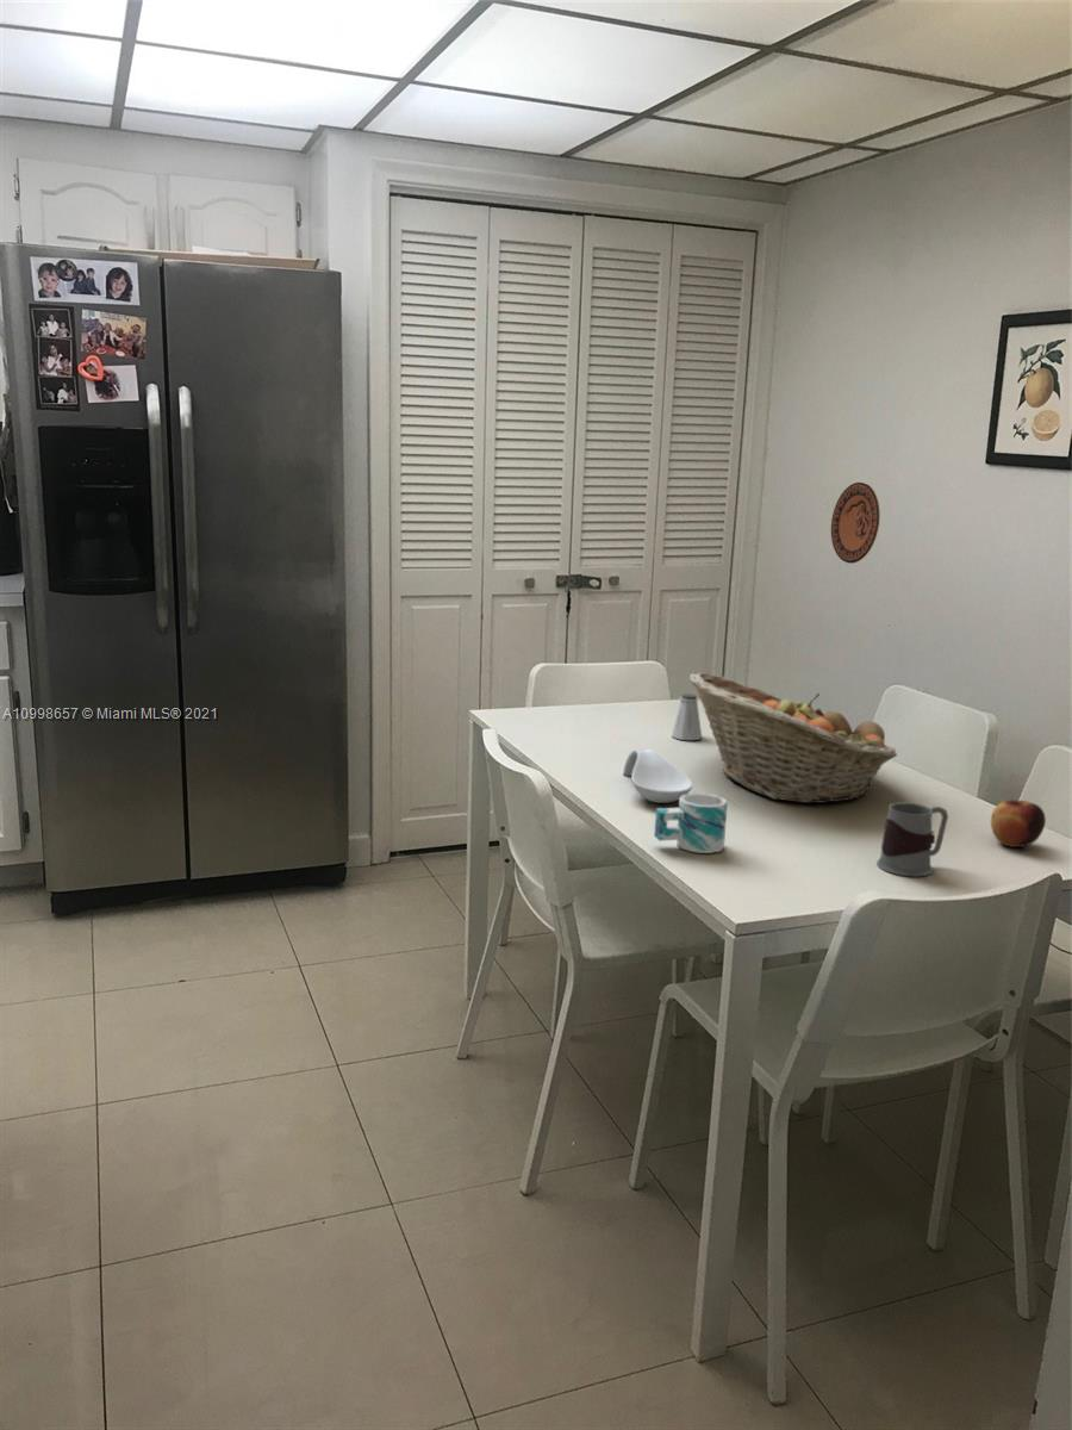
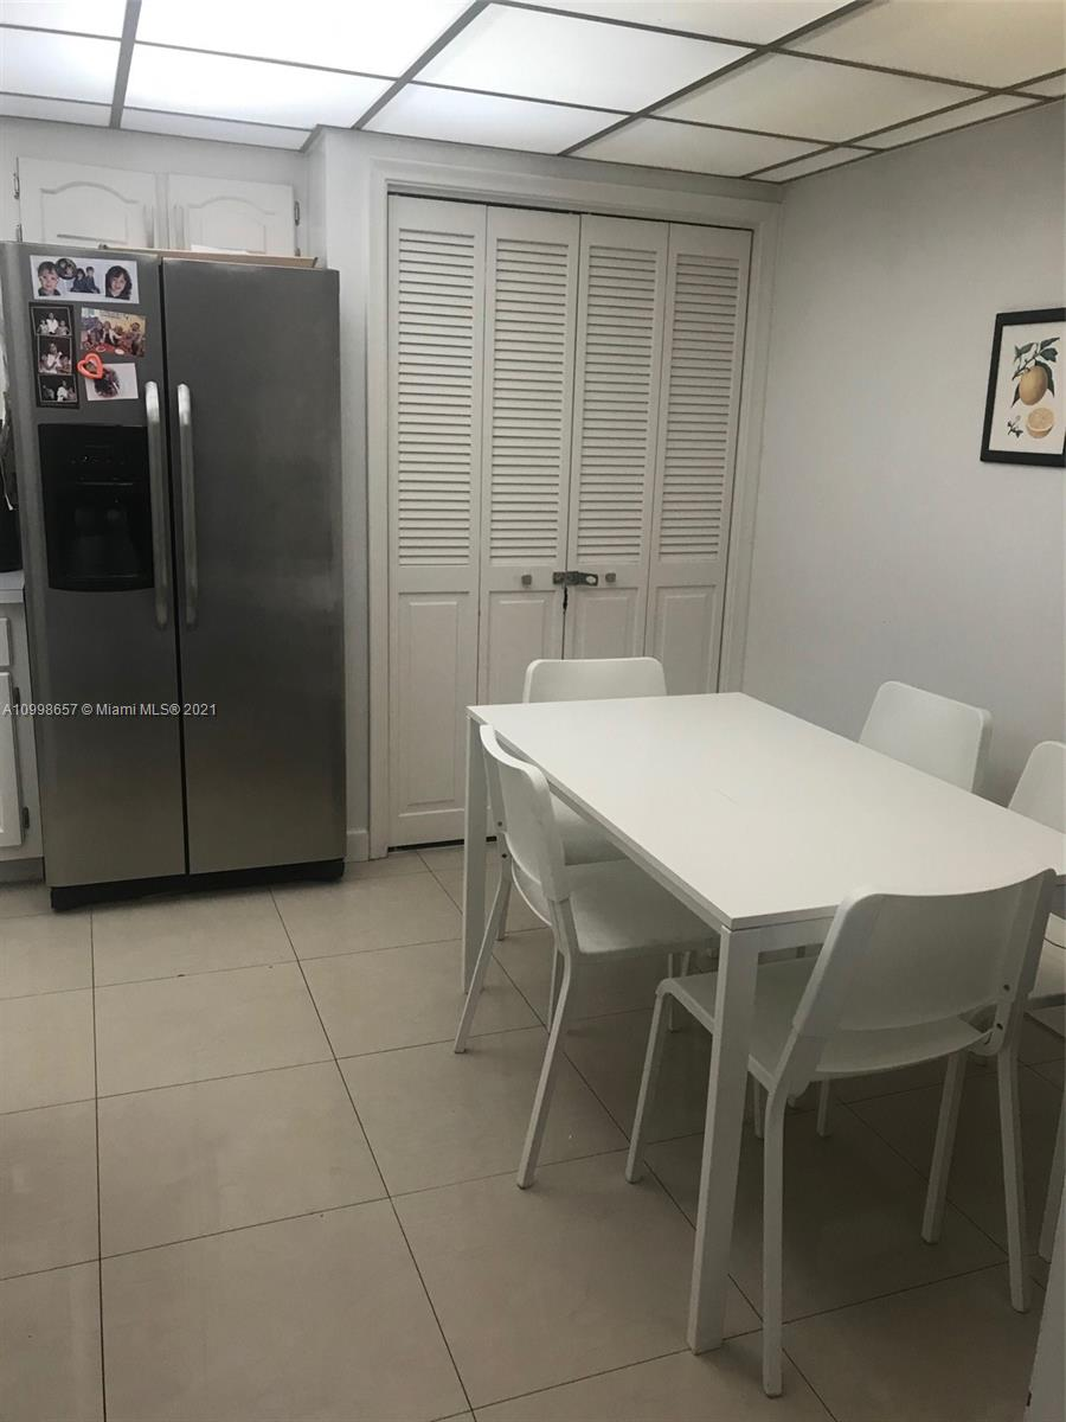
- spoon rest (652, 773)
- apple (1016, 822)
- mug (915, 837)
- mug (690, 822)
- fruit basket (786, 730)
- decorative plate (855, 522)
- saltshaker (687, 715)
